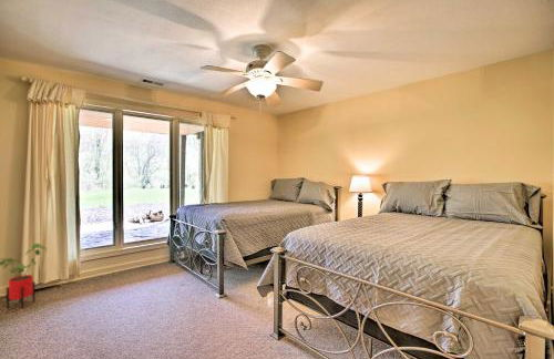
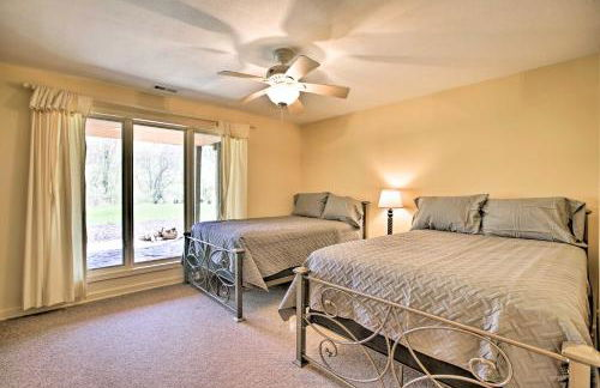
- house plant (24, 274)
